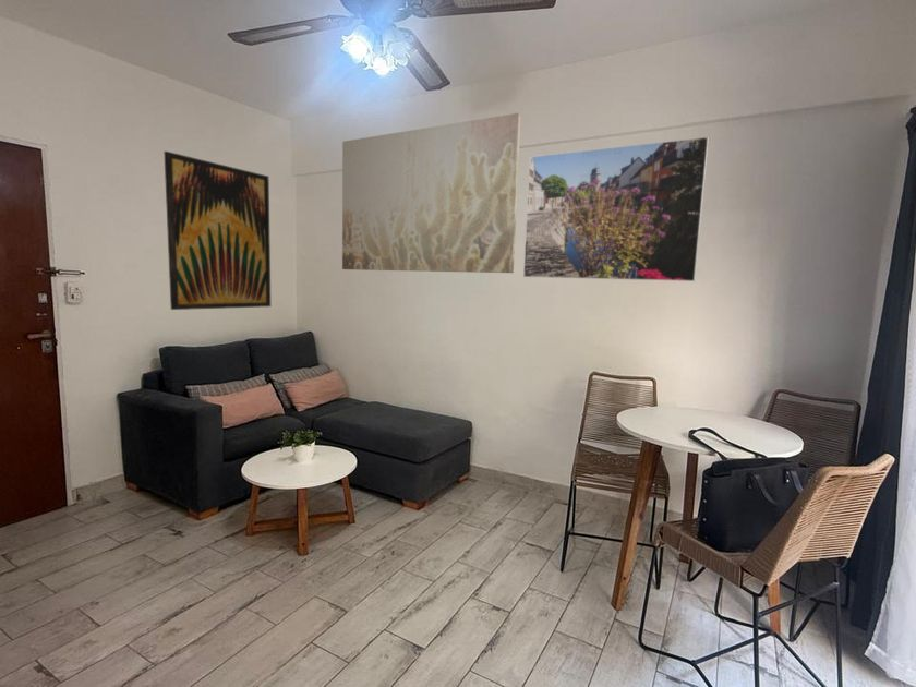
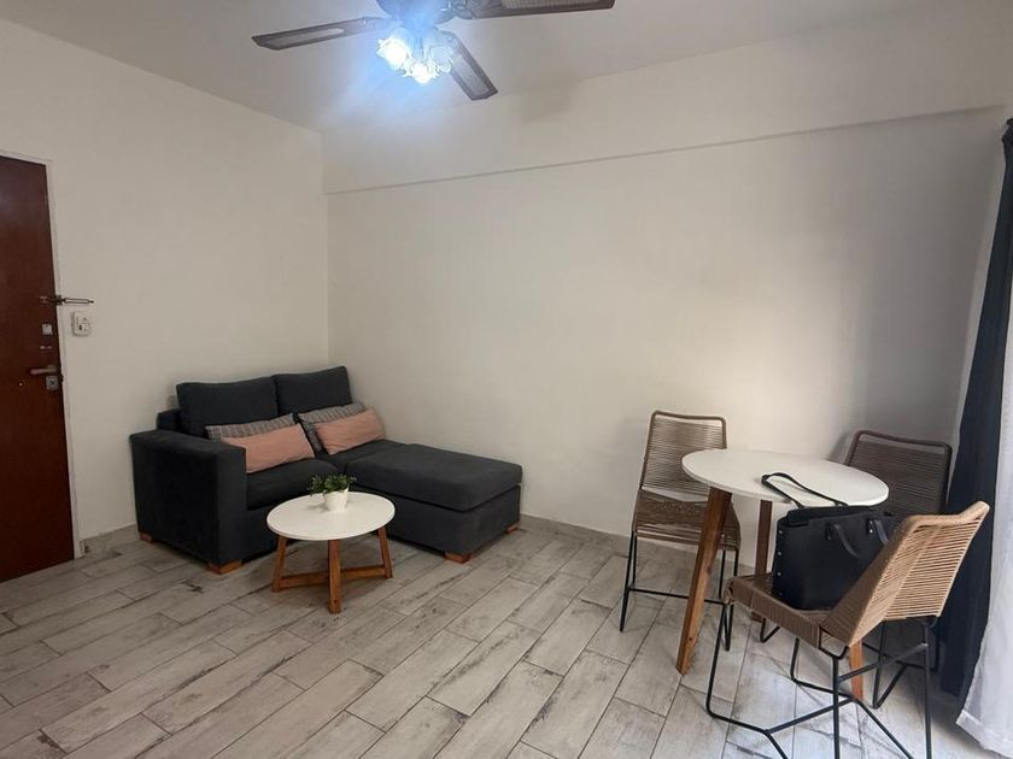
- wall art (222, 238)
- wall art (420, 201)
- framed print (606, 214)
